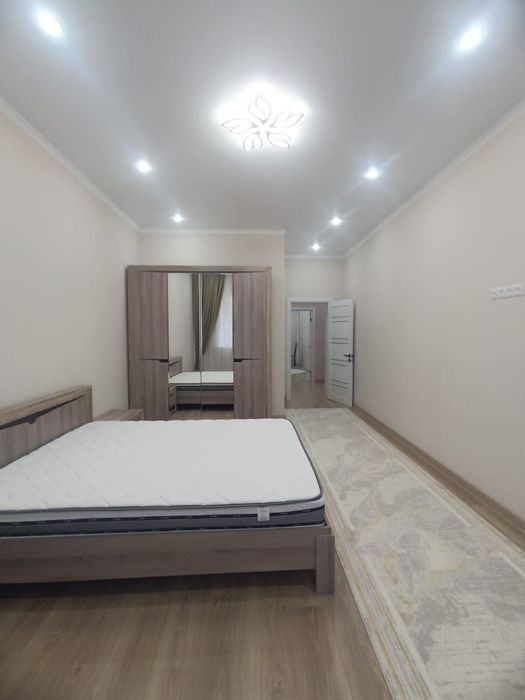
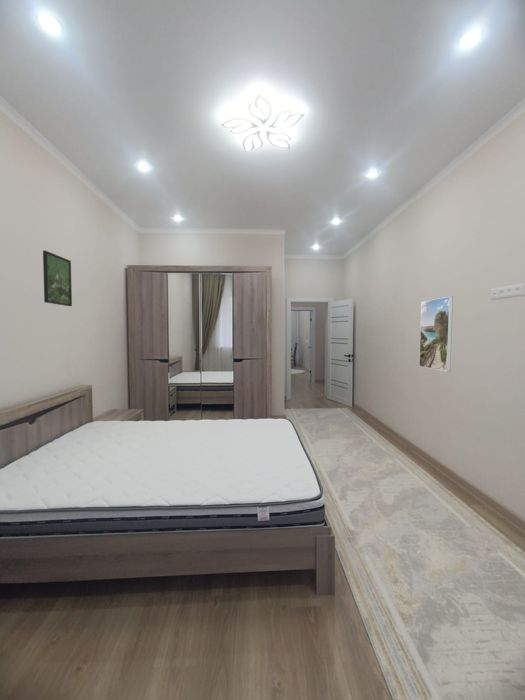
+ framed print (434, 334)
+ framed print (58, 280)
